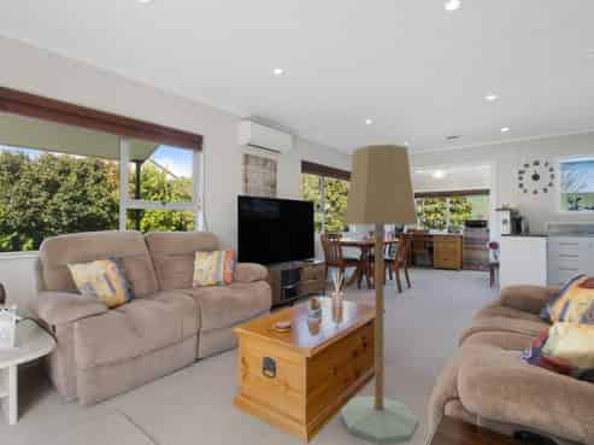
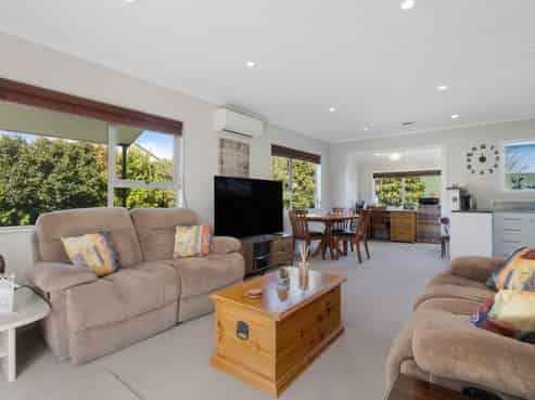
- floor lamp (378, 285)
